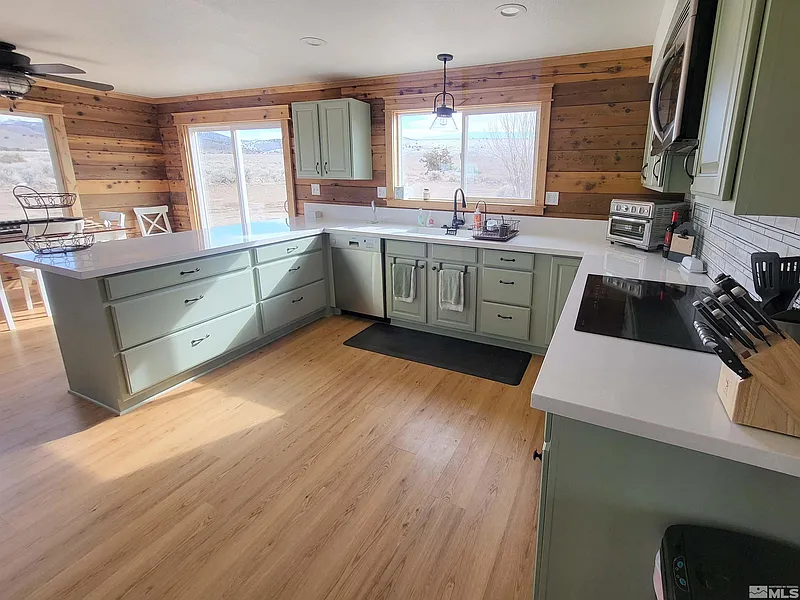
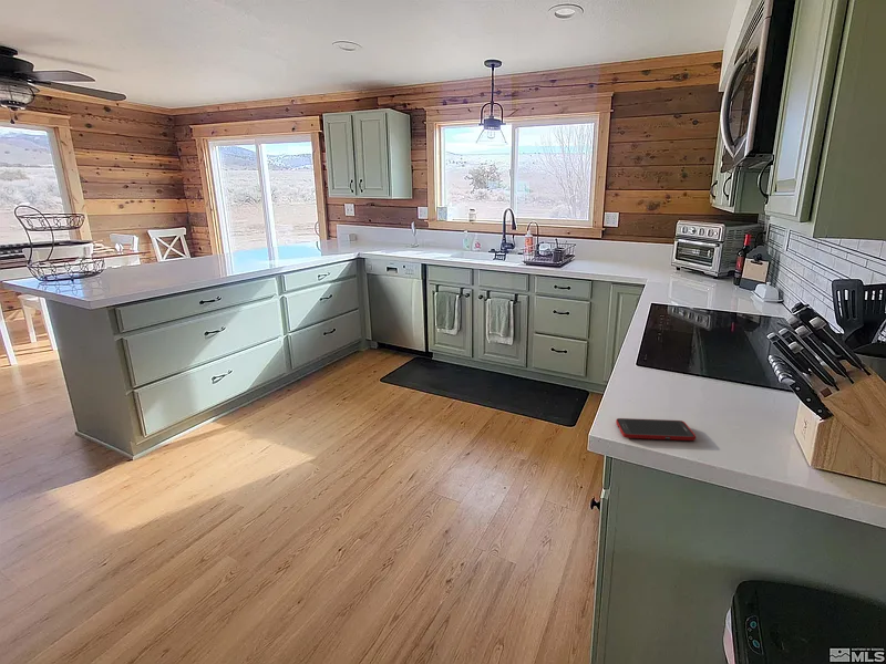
+ cell phone (653, 428)
